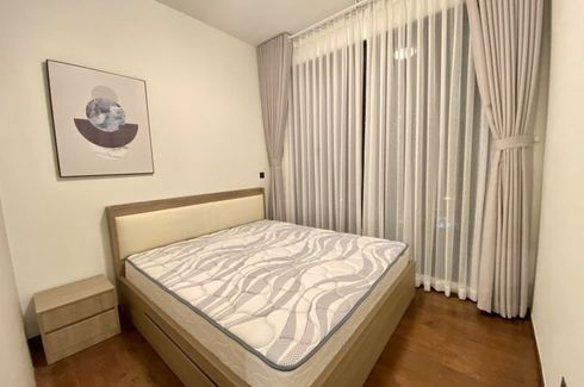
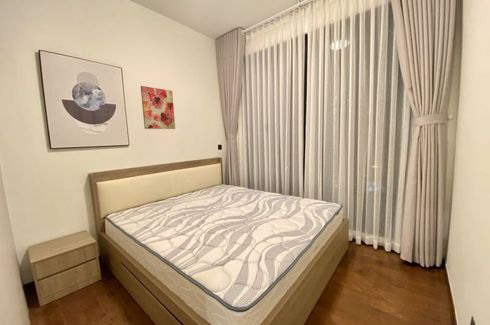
+ wall art (159, 108)
